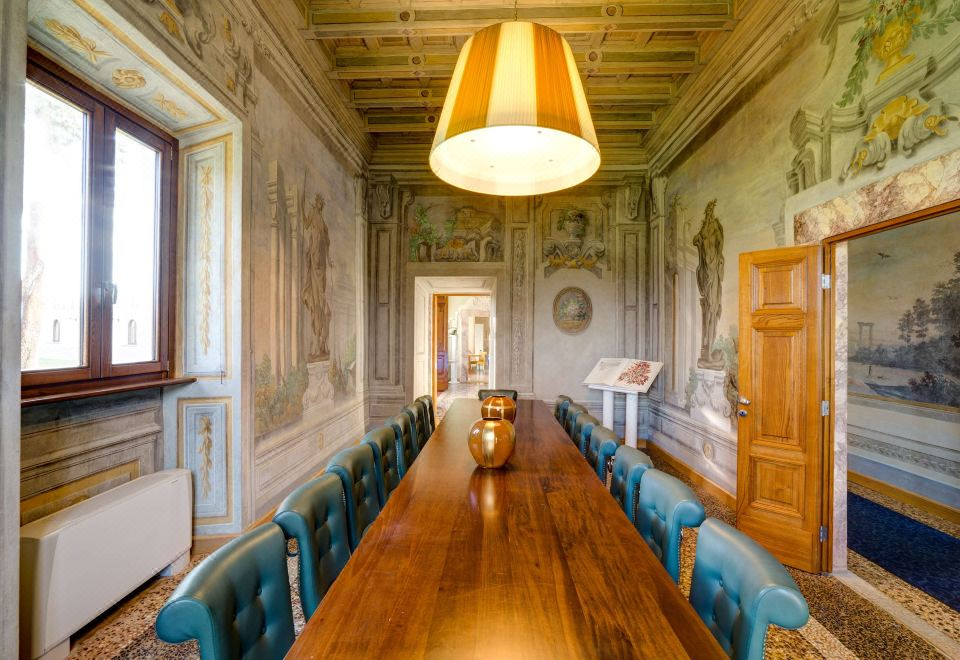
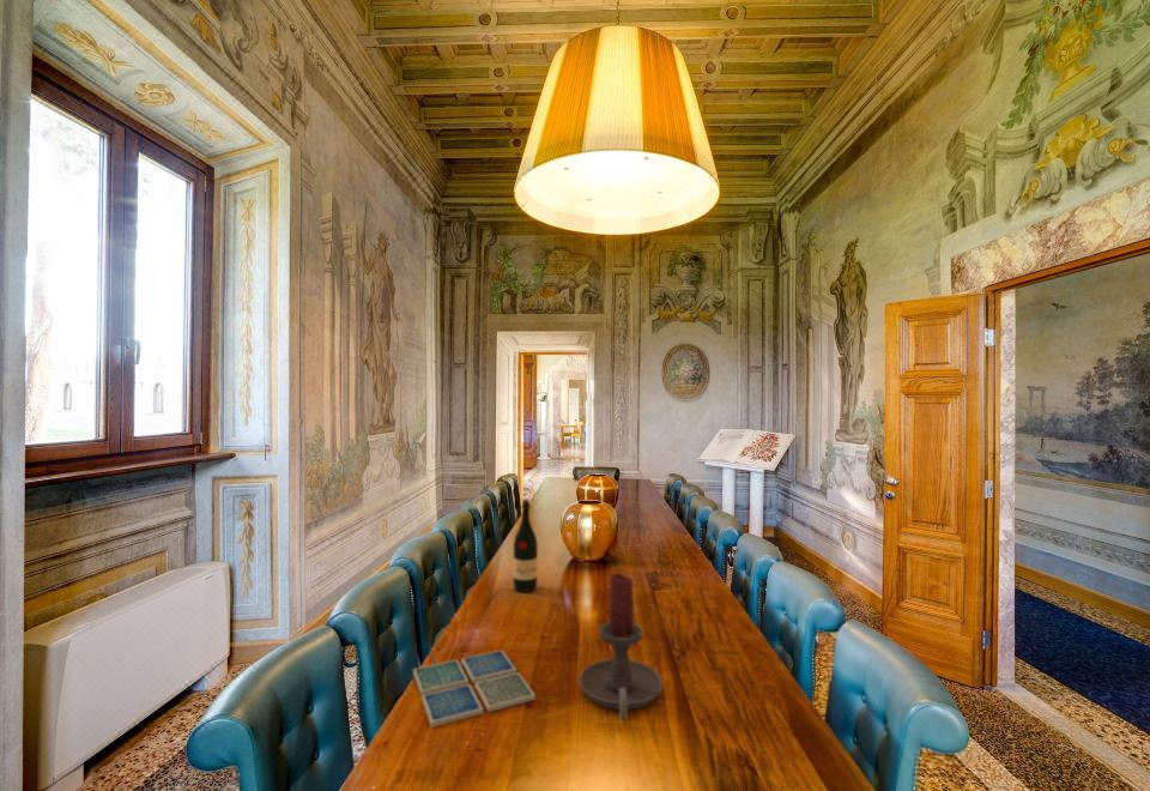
+ drink coaster (470, 684)
+ candle holder (621, 636)
+ wine bottle (525, 543)
